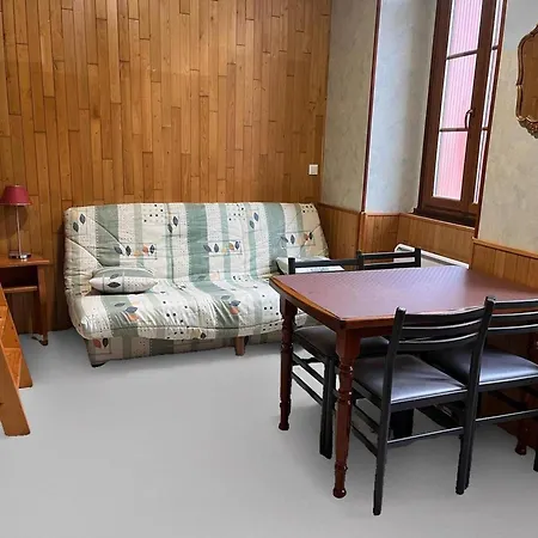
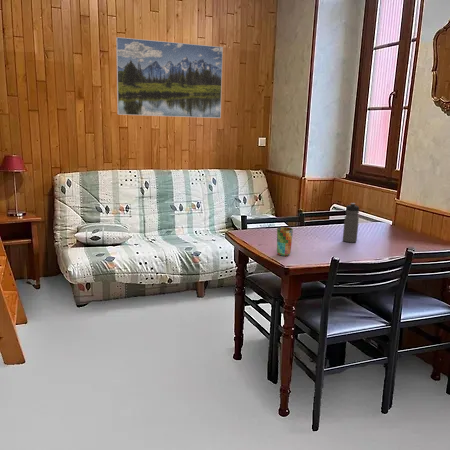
+ cup (284, 241)
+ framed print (171, 80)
+ water bottle (351, 222)
